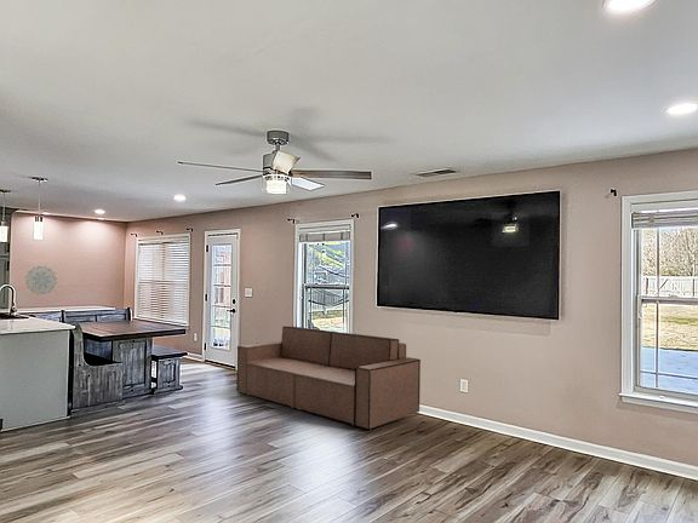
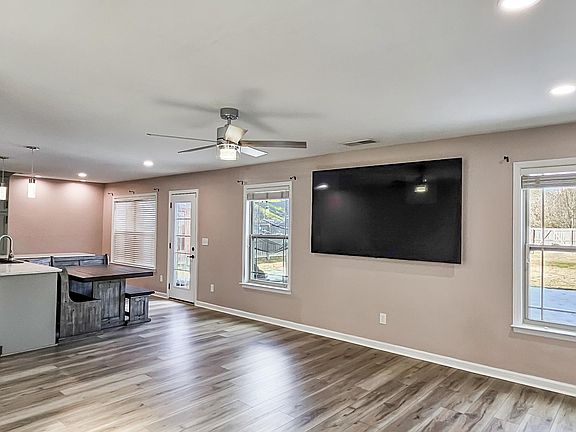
- wall decoration (40, 278)
- sofa (321, 367)
